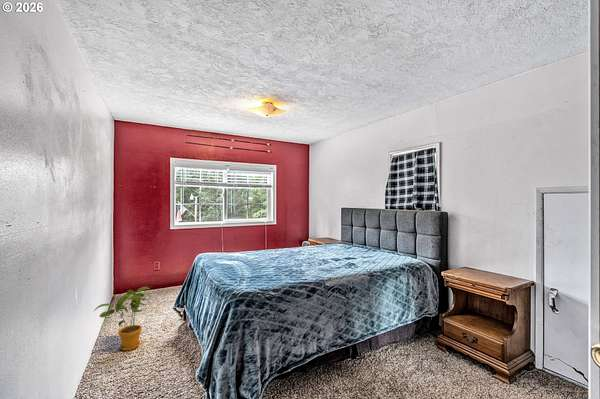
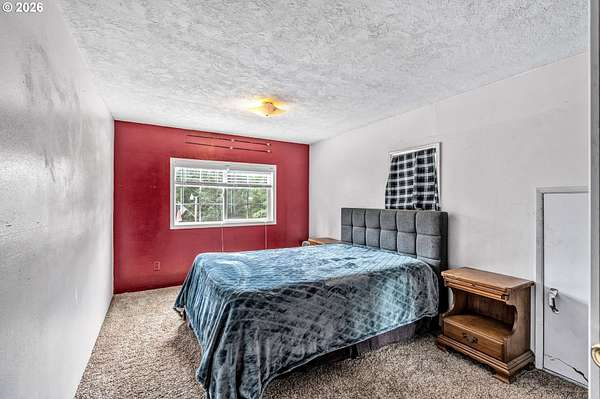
- house plant (122, 317)
